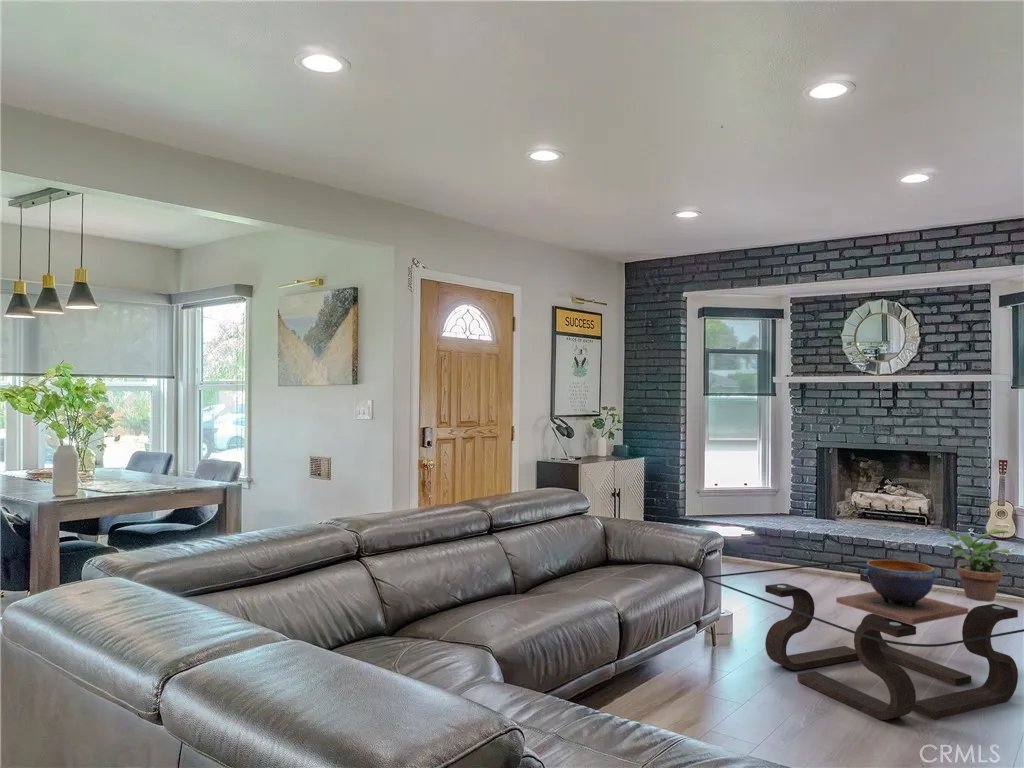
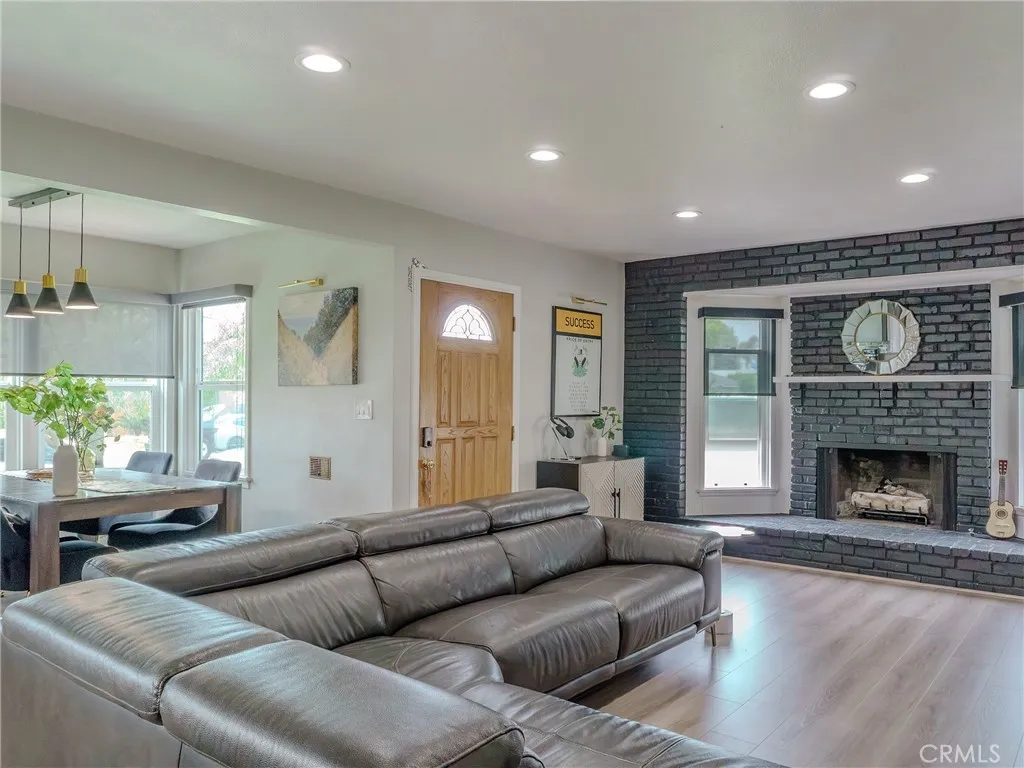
- decorative bowl (900, 585)
- coffee table (884, 639)
- potted plant (971, 562)
